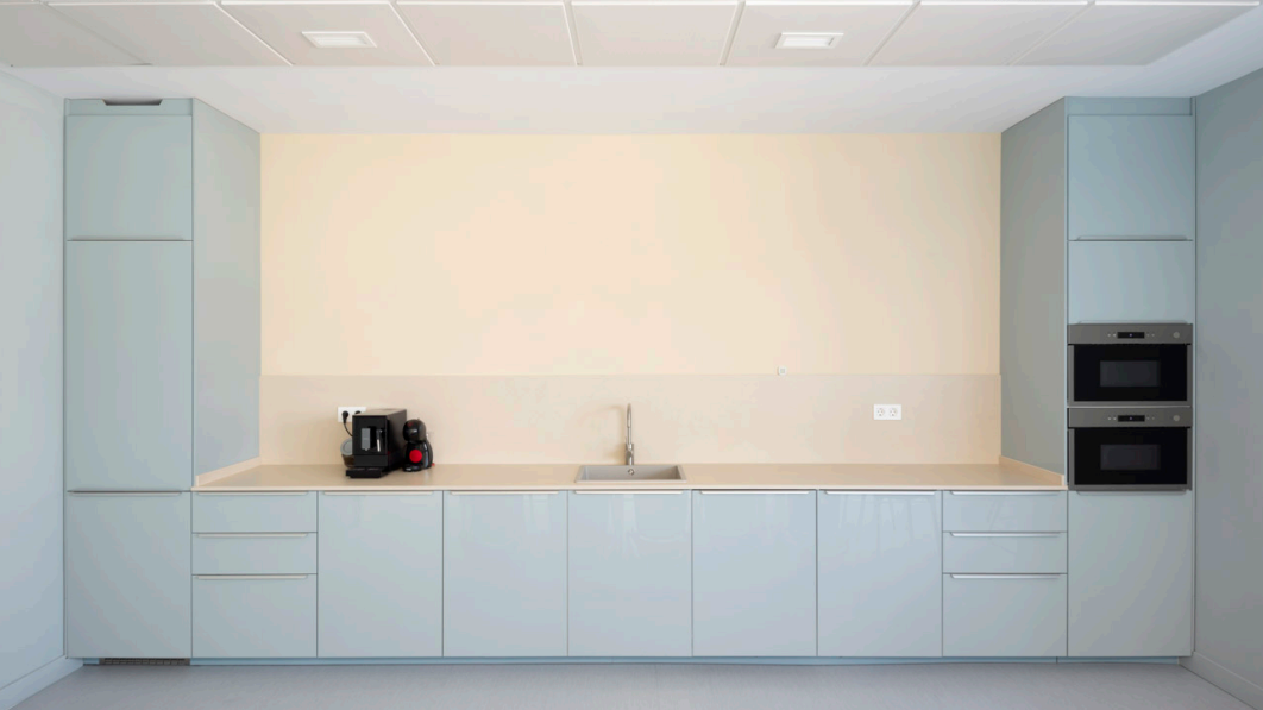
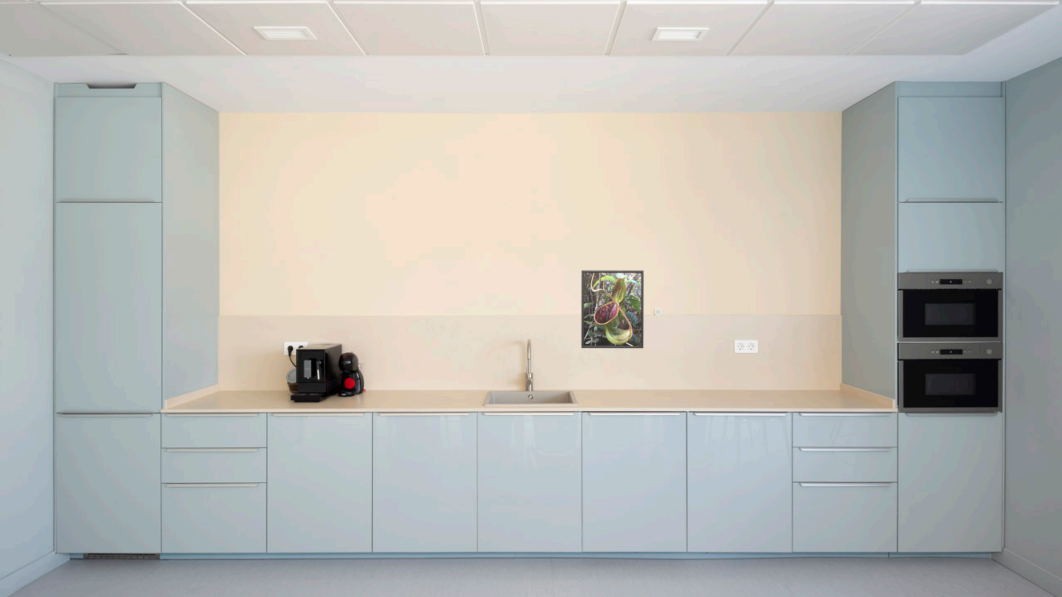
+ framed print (612, 309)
